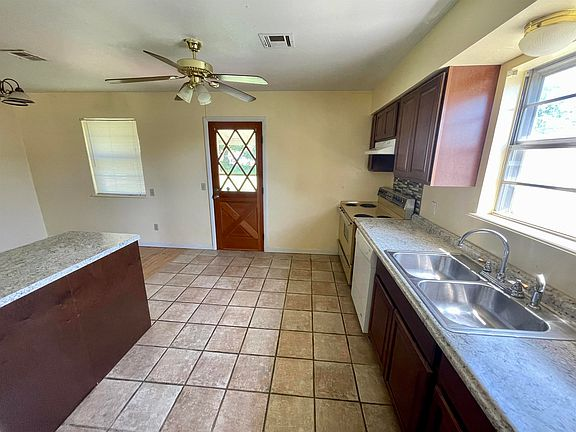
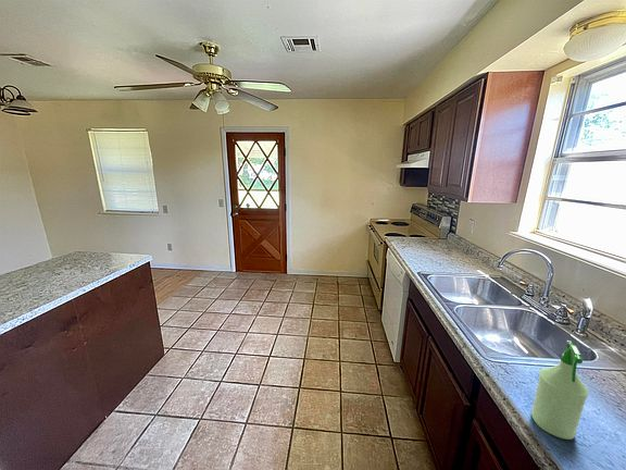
+ spray bottle (561, 385)
